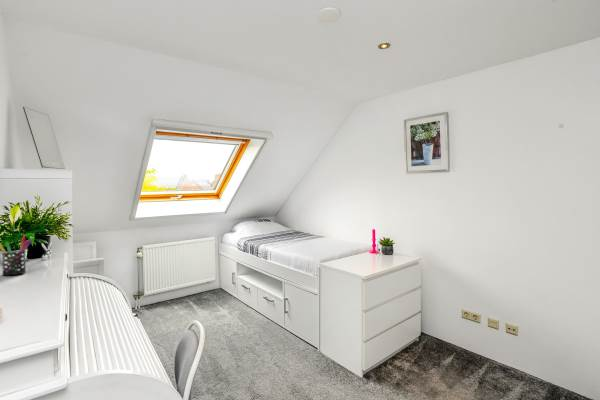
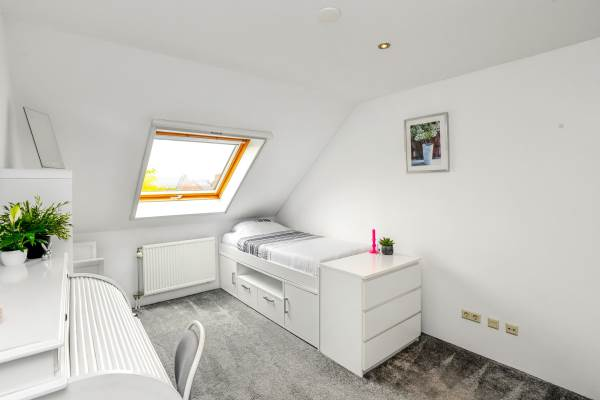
- pen holder (14, 254)
